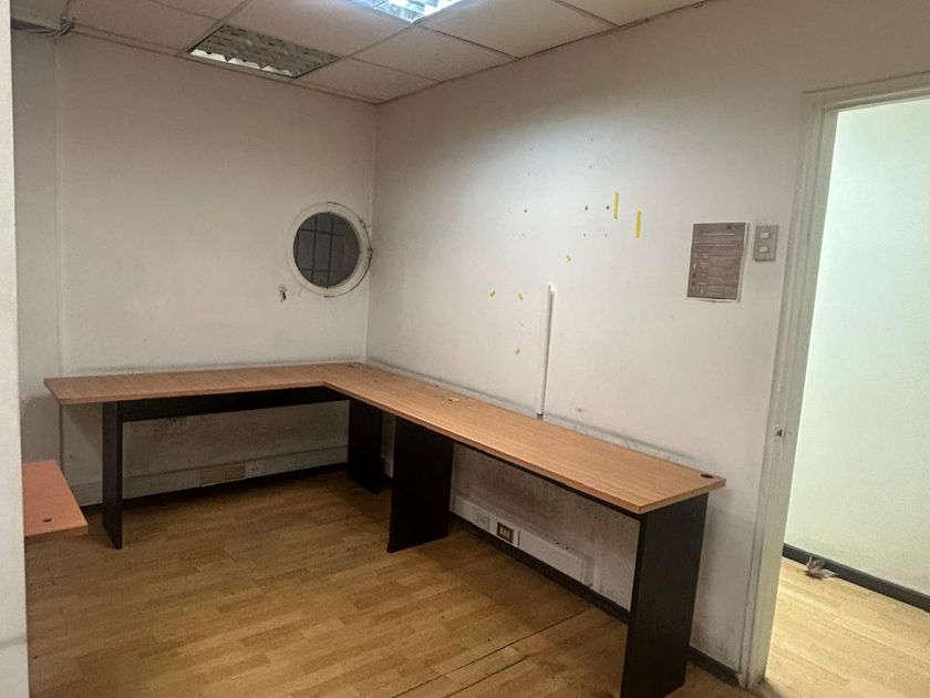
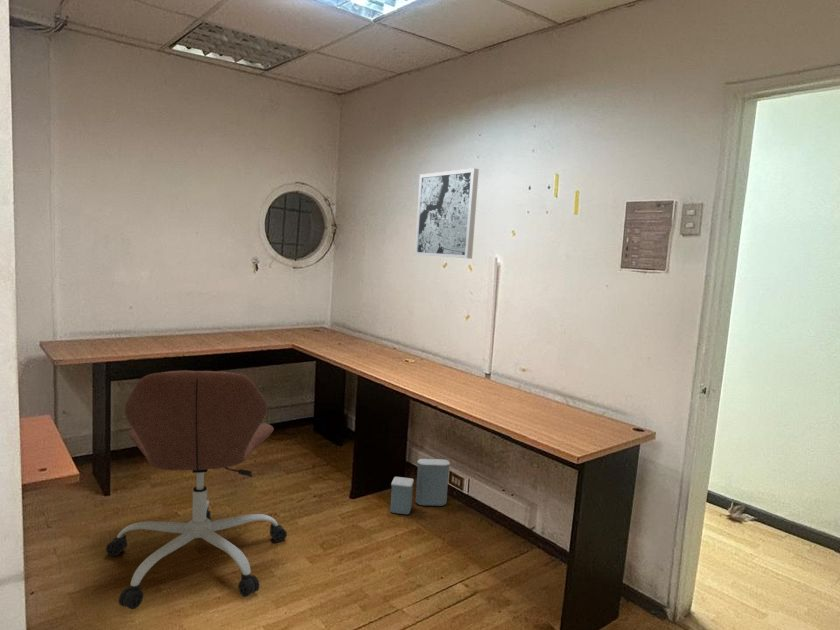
+ laundry hamper (423, 483)
+ office chair (201, 458)
+ wall art (444, 214)
